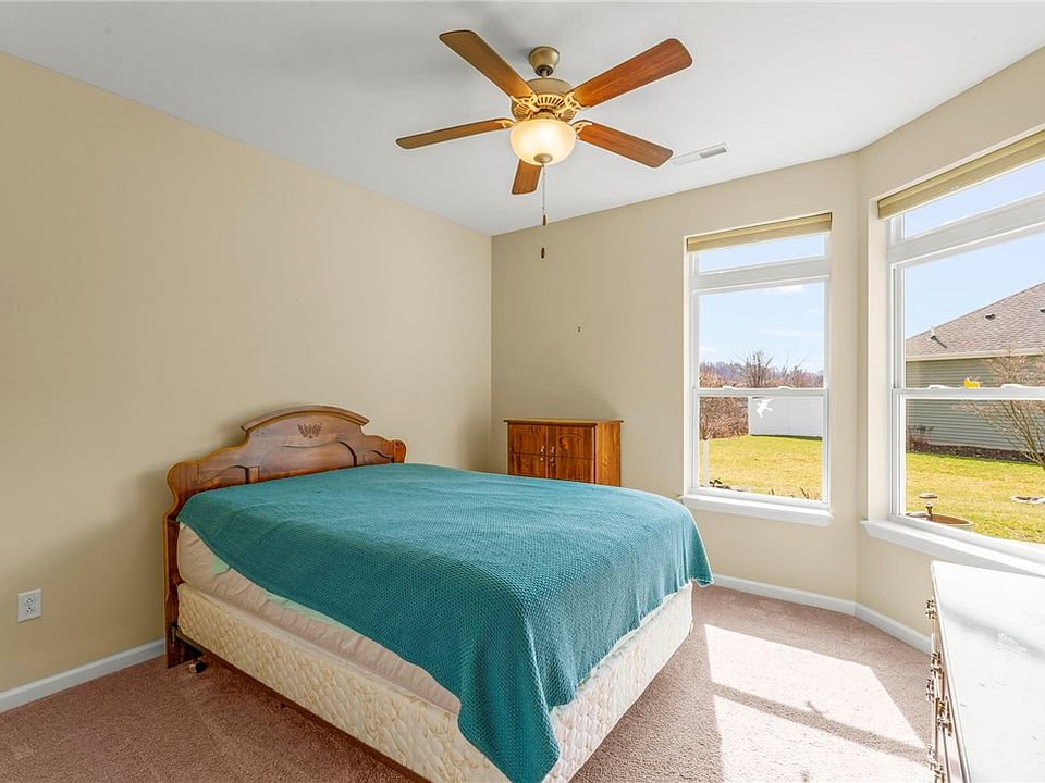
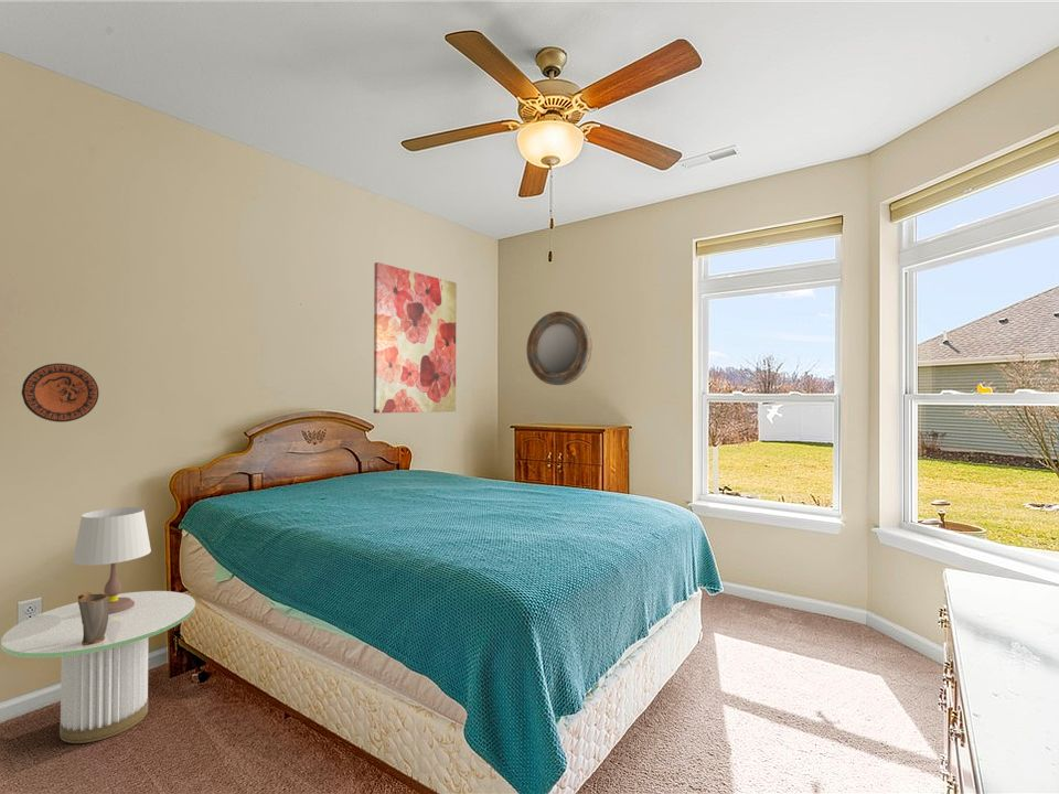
+ home mirror (557, 347)
+ wall art (418, 342)
+ side table (106, 669)
+ mug (90, 616)
+ table lamp (113, 559)
+ decorative plate (61, 393)
